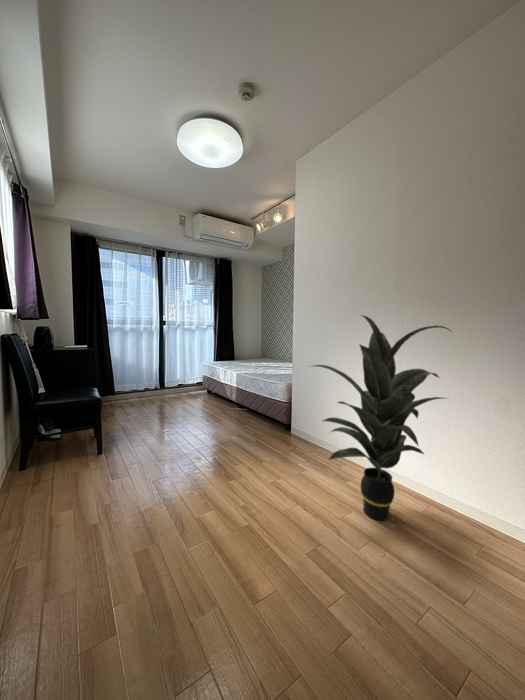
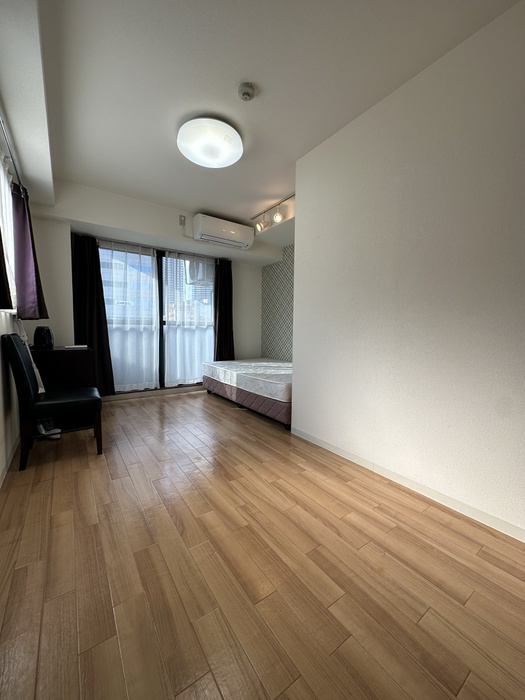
- indoor plant (376, 414)
